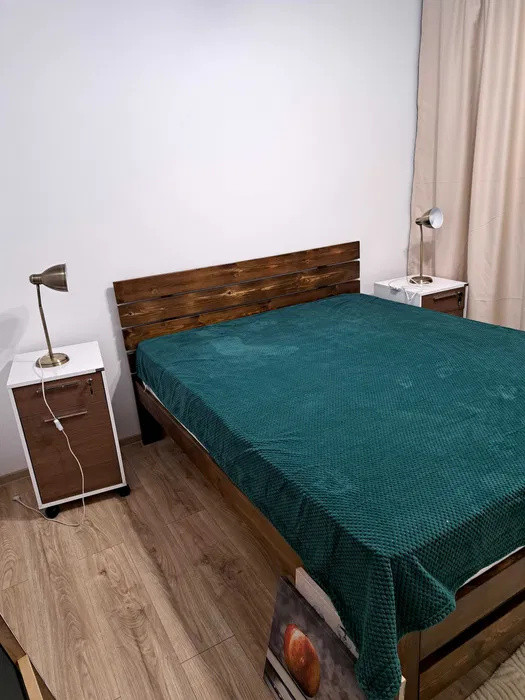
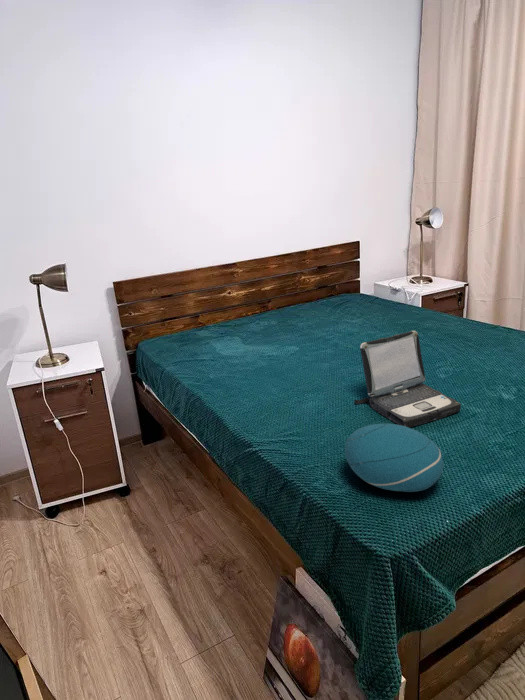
+ cushion (392, 454)
+ laptop (407, 376)
